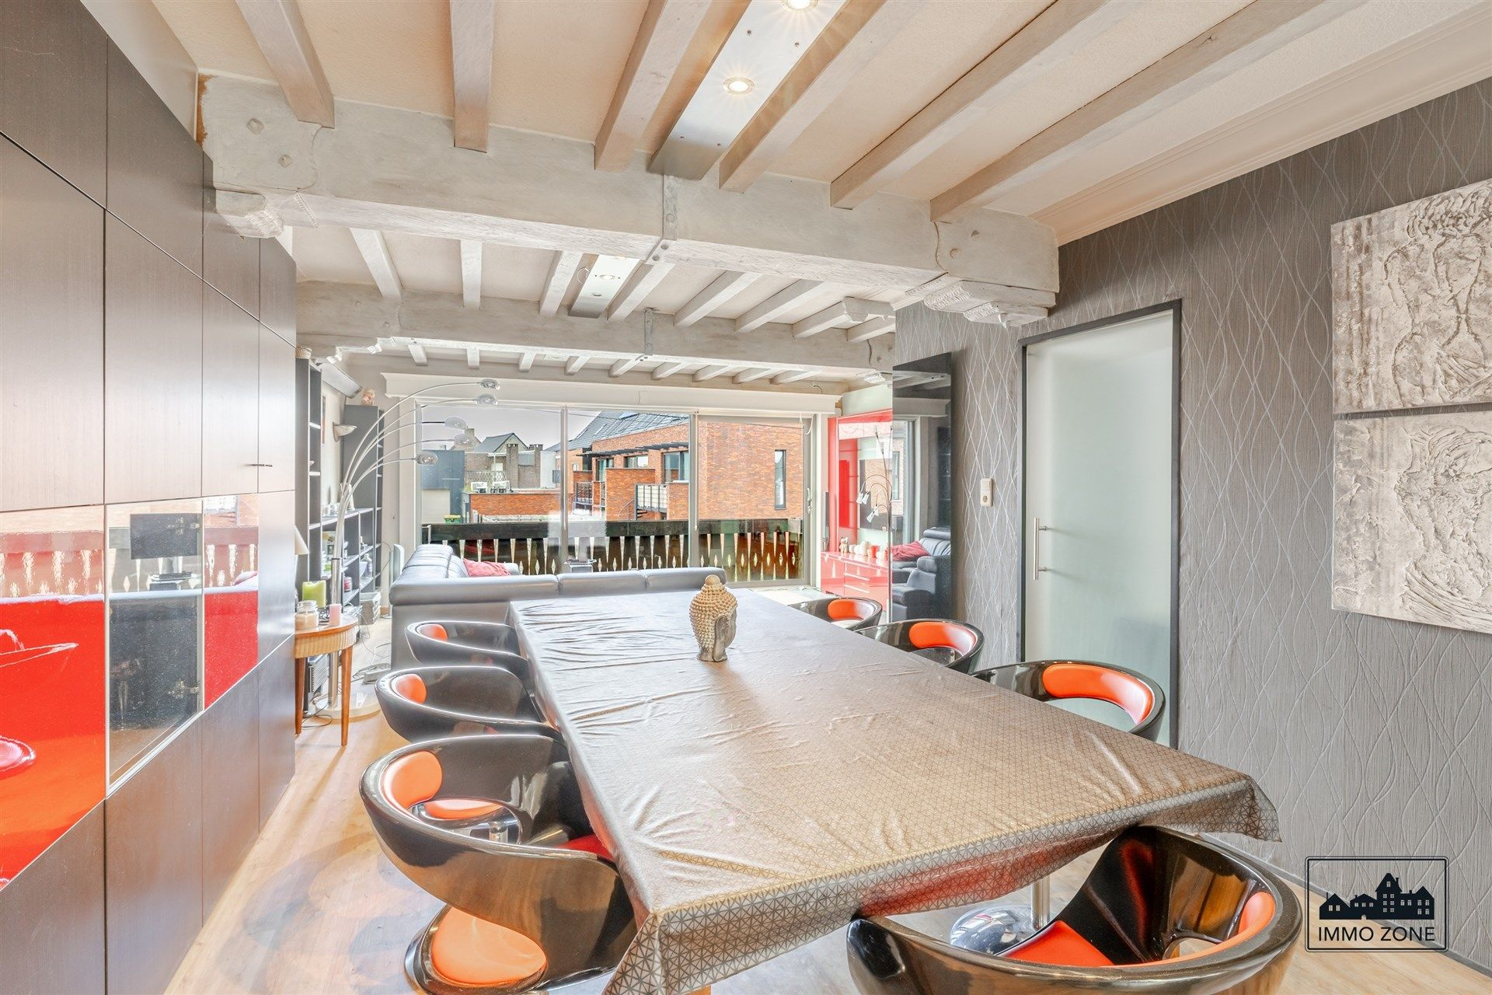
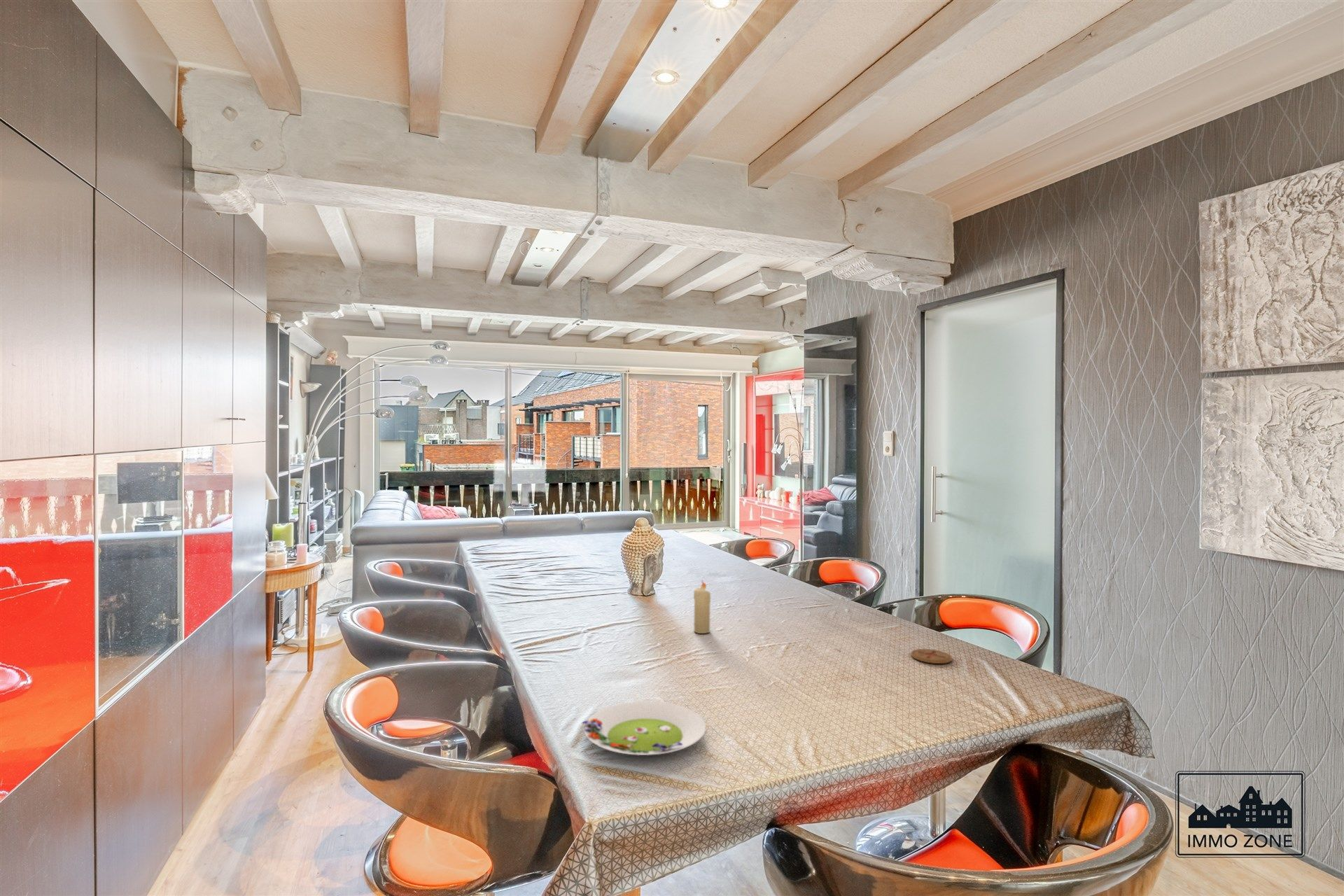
+ candle (701, 606)
+ salad plate (645, 729)
+ coaster (931, 656)
